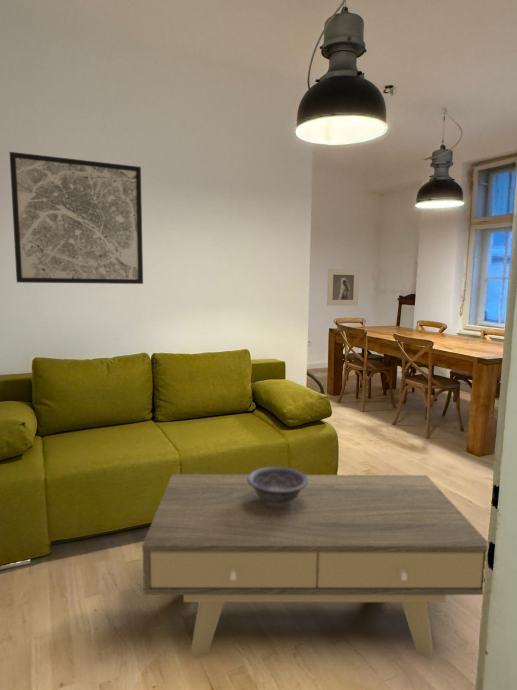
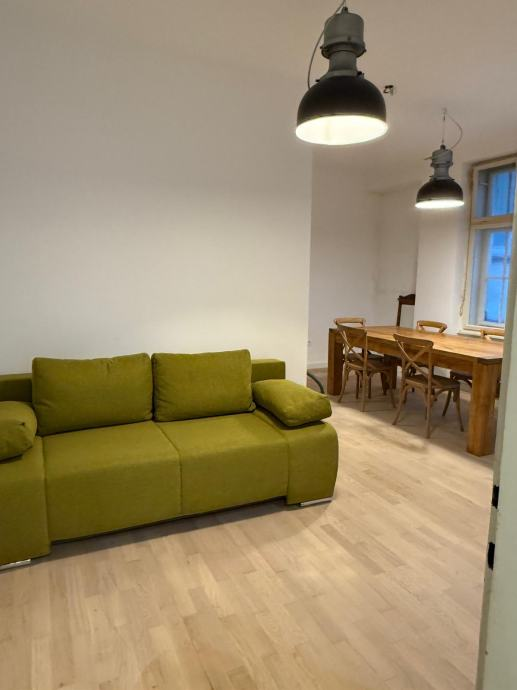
- wall art (80, 222)
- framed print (343, 287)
- coffee table (306, 558)
- decorative bowl (277, 488)
